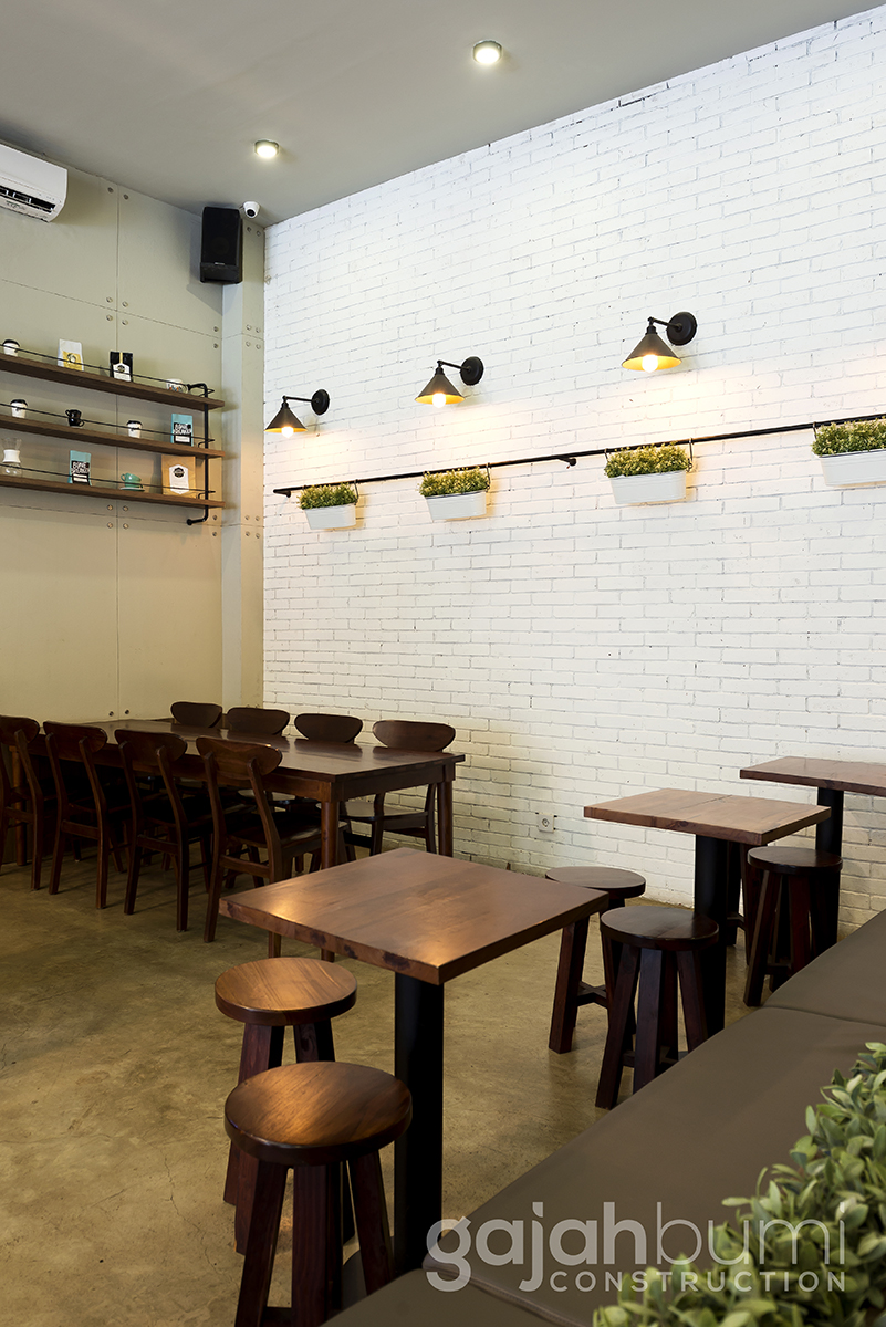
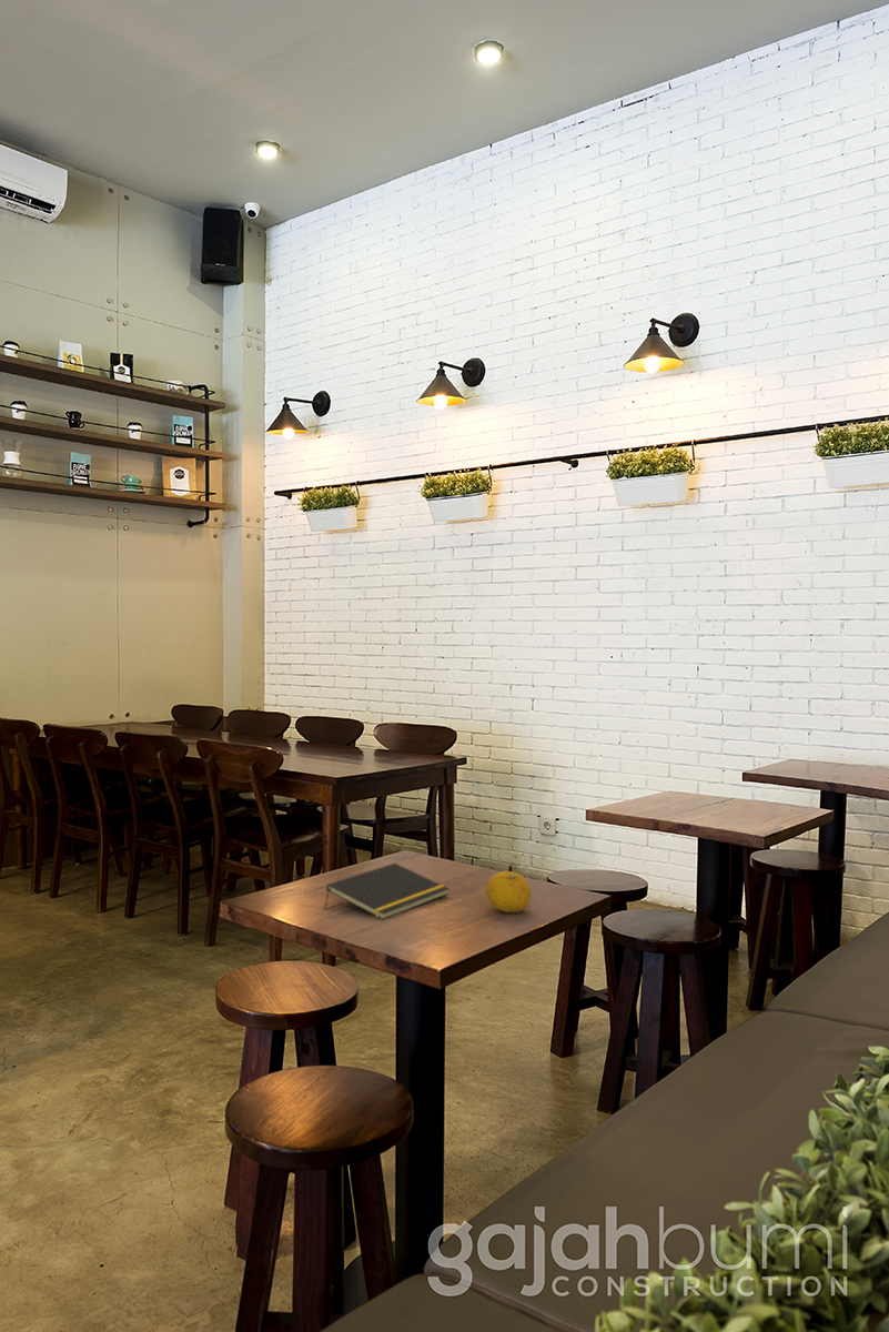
+ notepad (388, 889)
+ fruit (508, 890)
